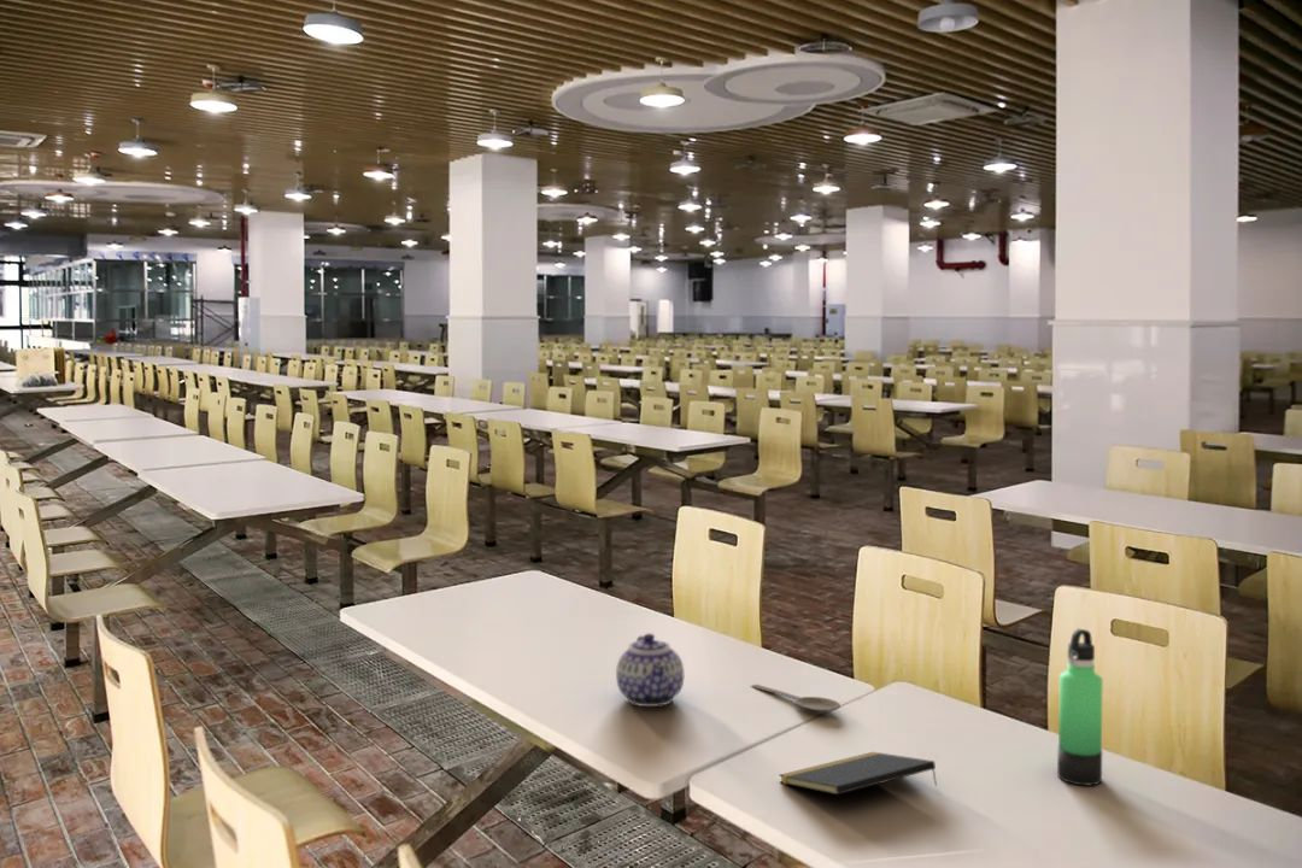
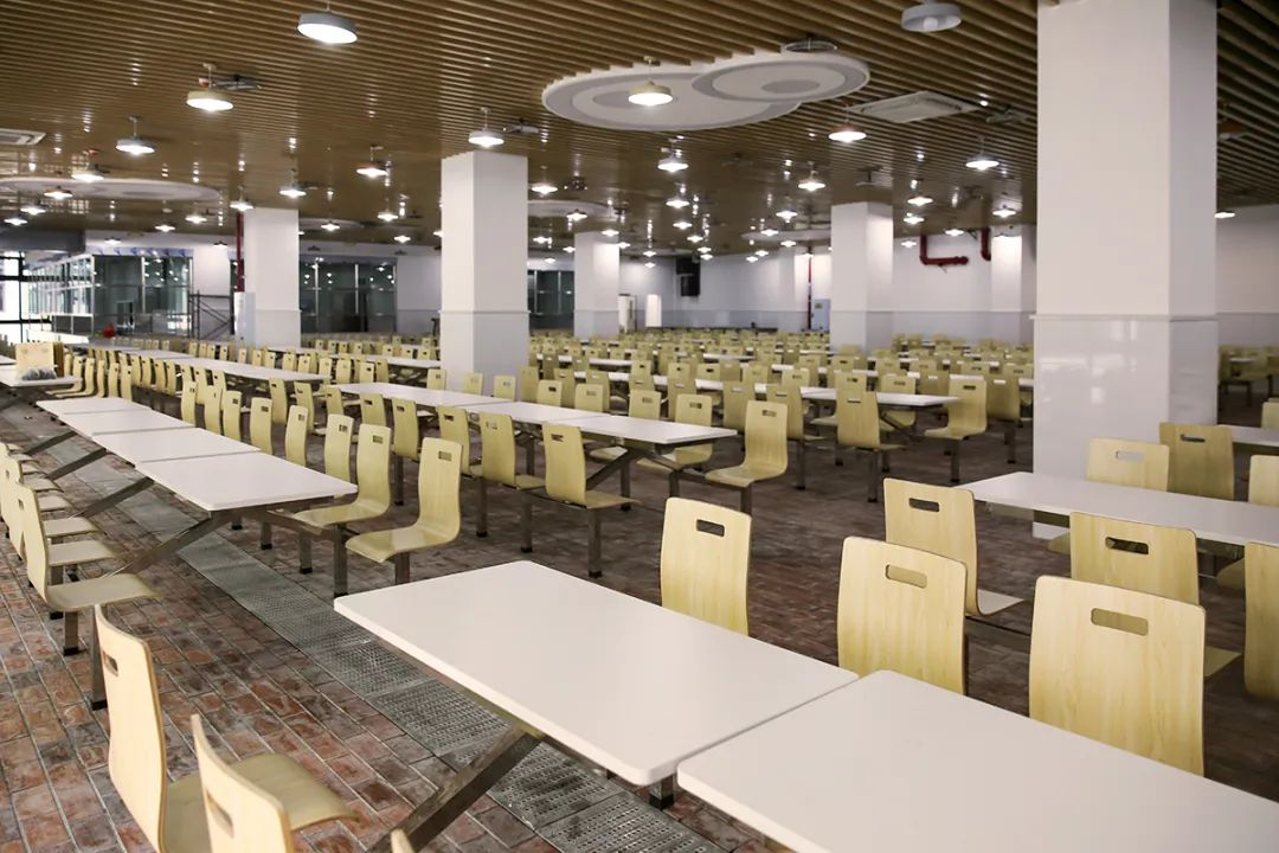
- teapot (650, 667)
- notepad (856, 772)
- wooden spoon (786, 694)
- thermos bottle (1080, 703)
